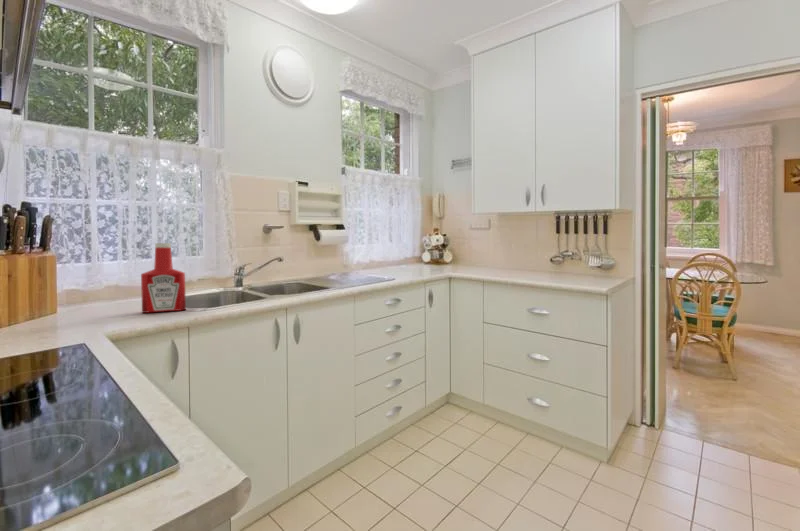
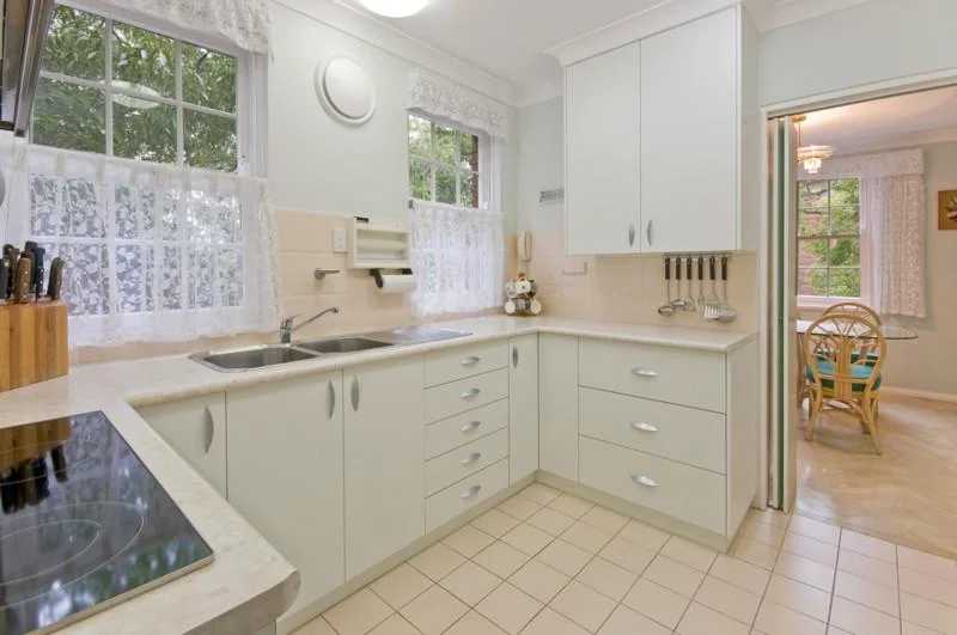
- soap bottle (163, 277)
